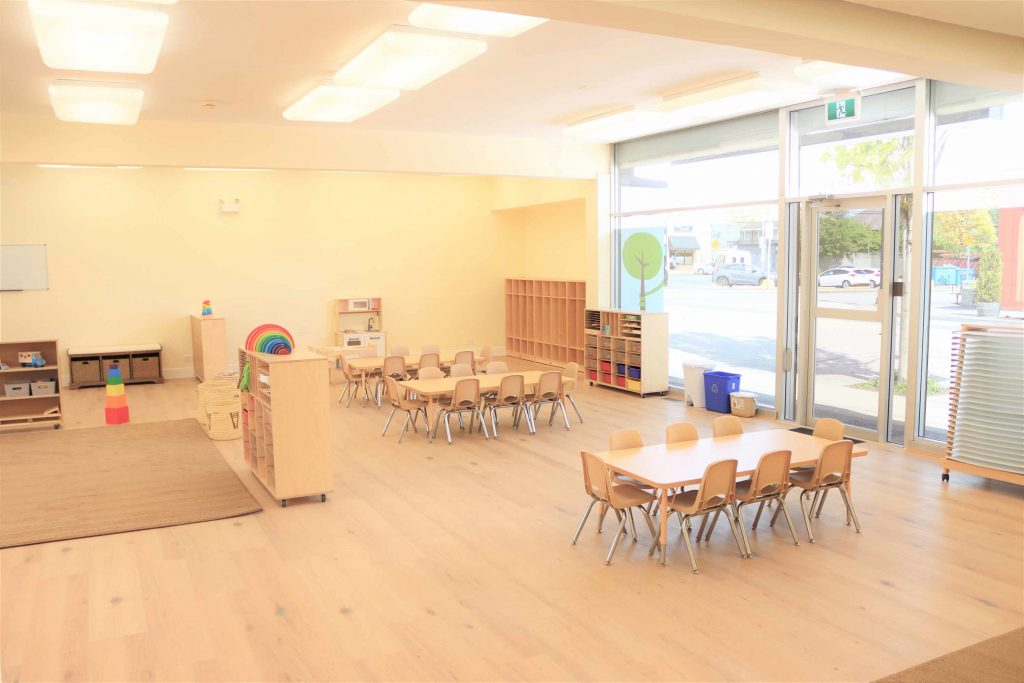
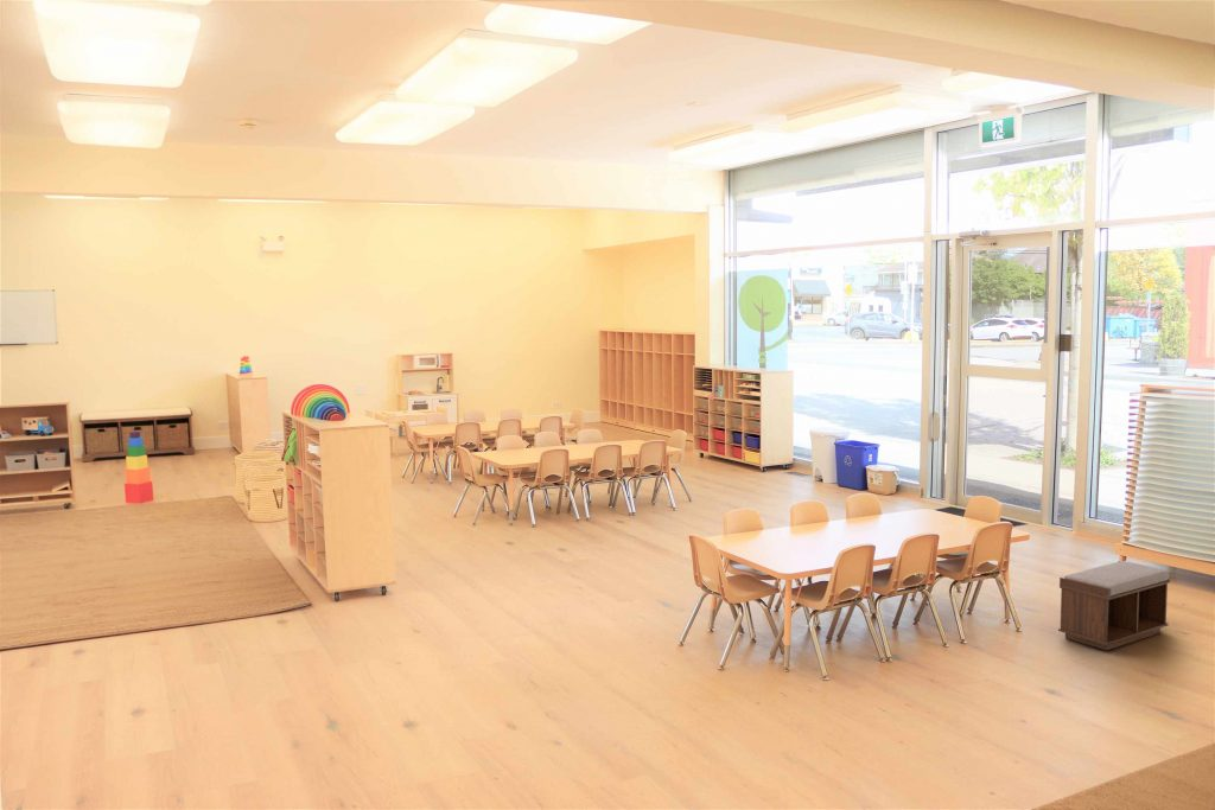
+ bench (1114, 602)
